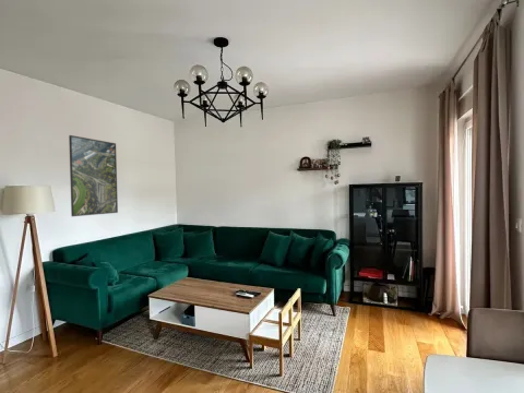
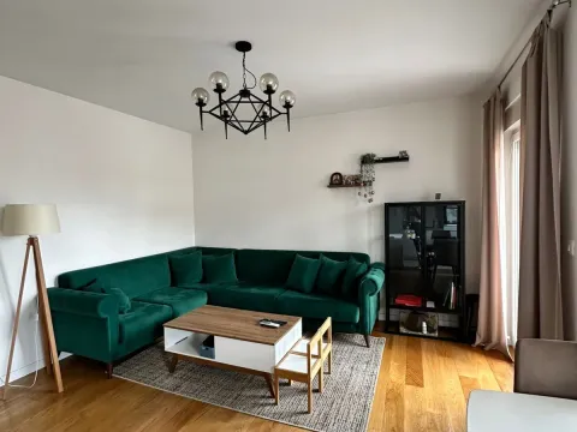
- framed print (95, 177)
